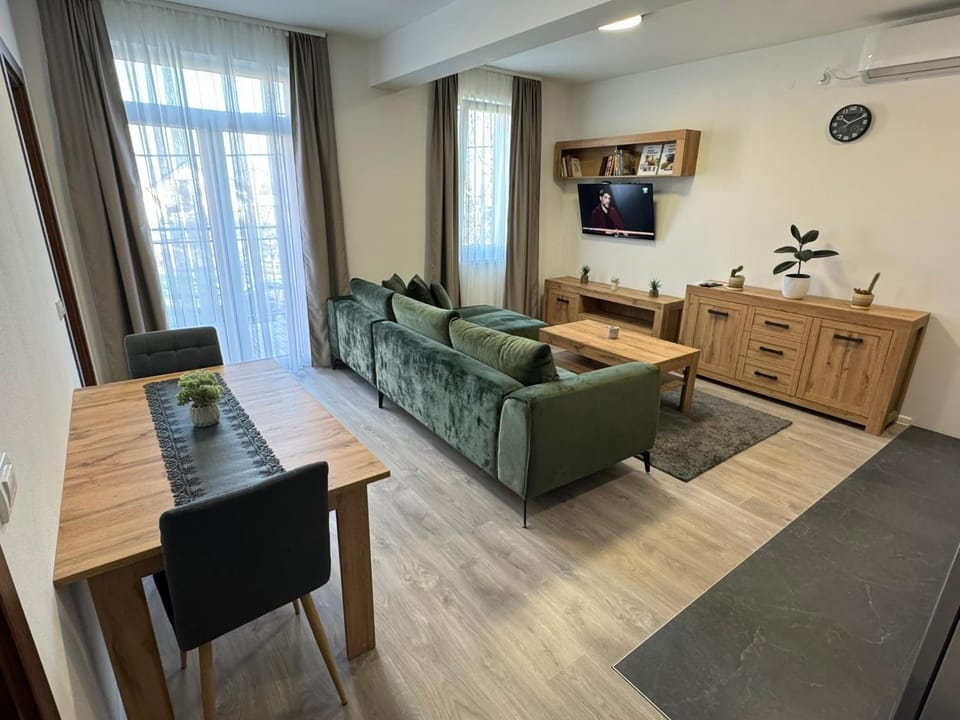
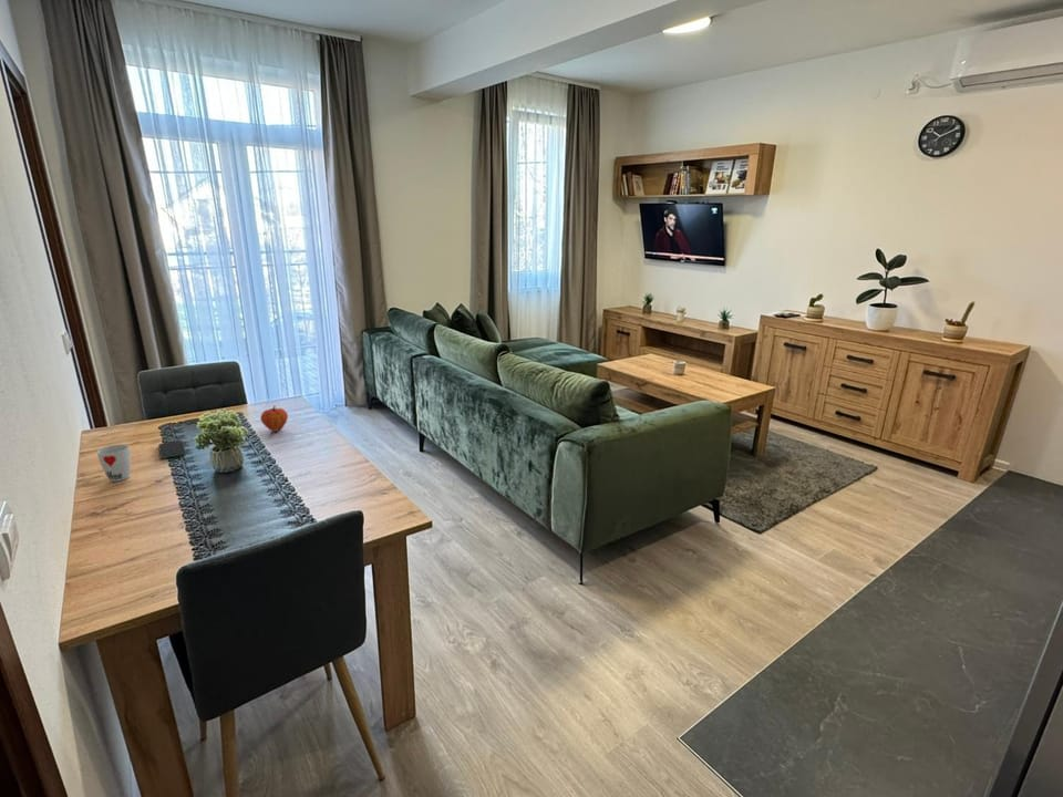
+ smartphone (172, 448)
+ fruit (274, 417)
+ cup (116, 463)
